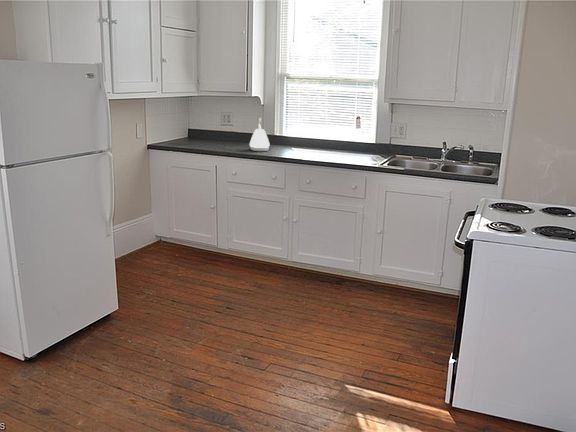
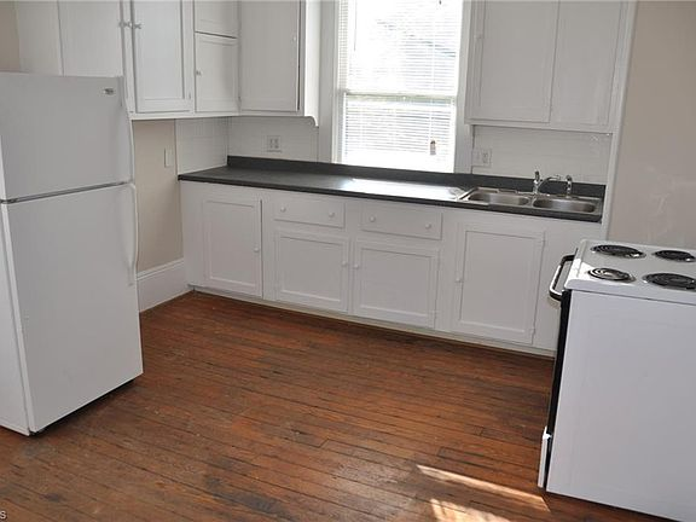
- kettle (259, 134)
